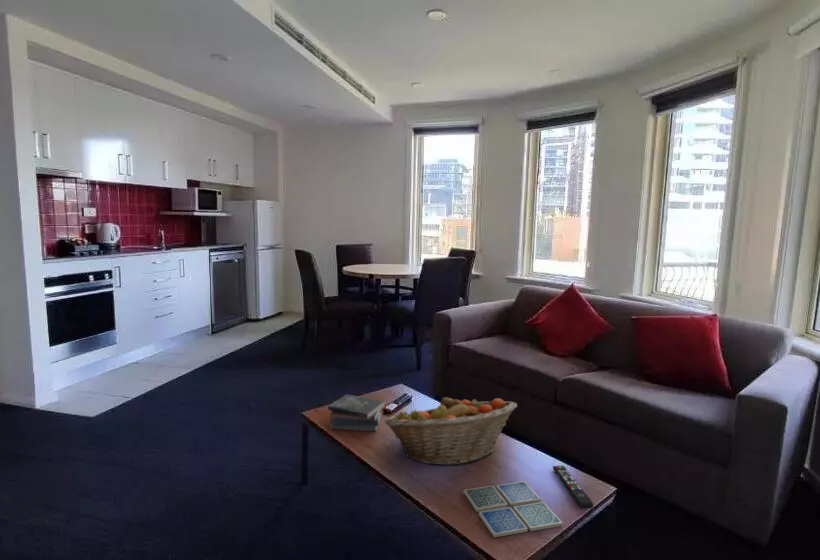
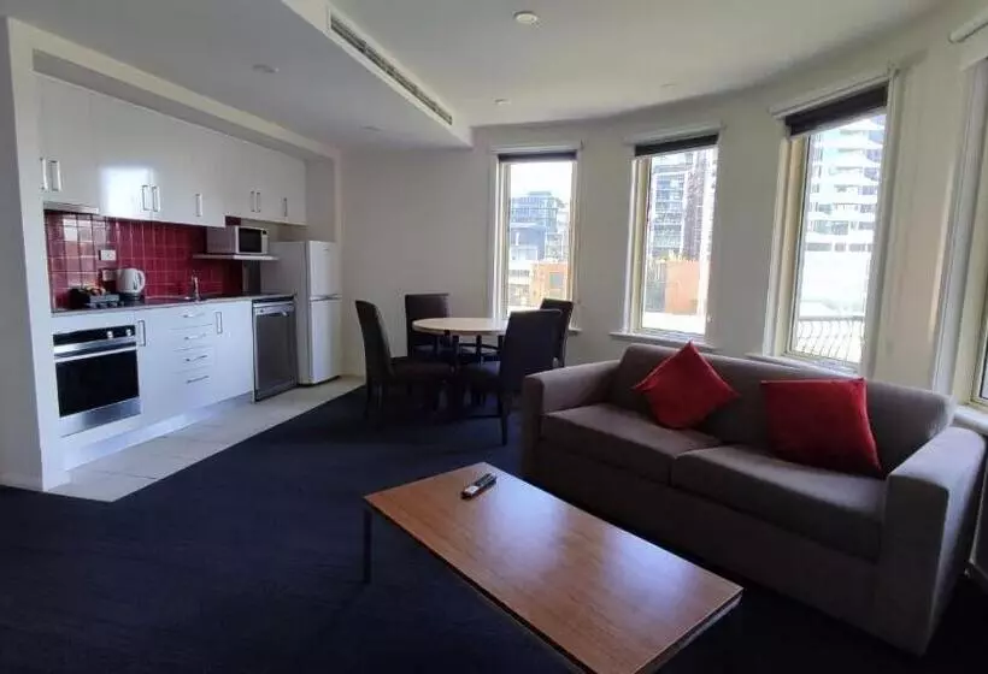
- book (356, 413)
- remote control (571, 484)
- drink coaster (510, 507)
- fruit basket (451, 422)
